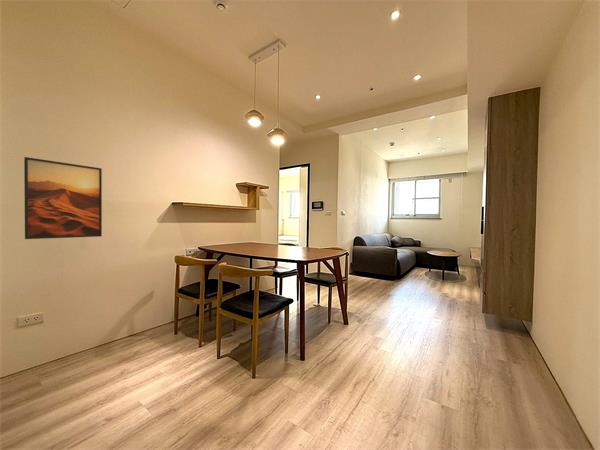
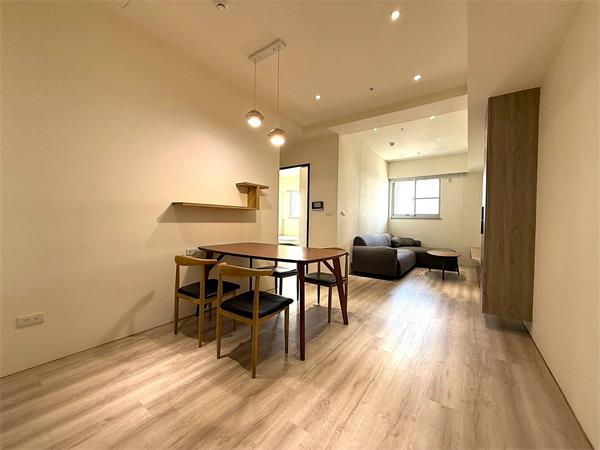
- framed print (66, 200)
